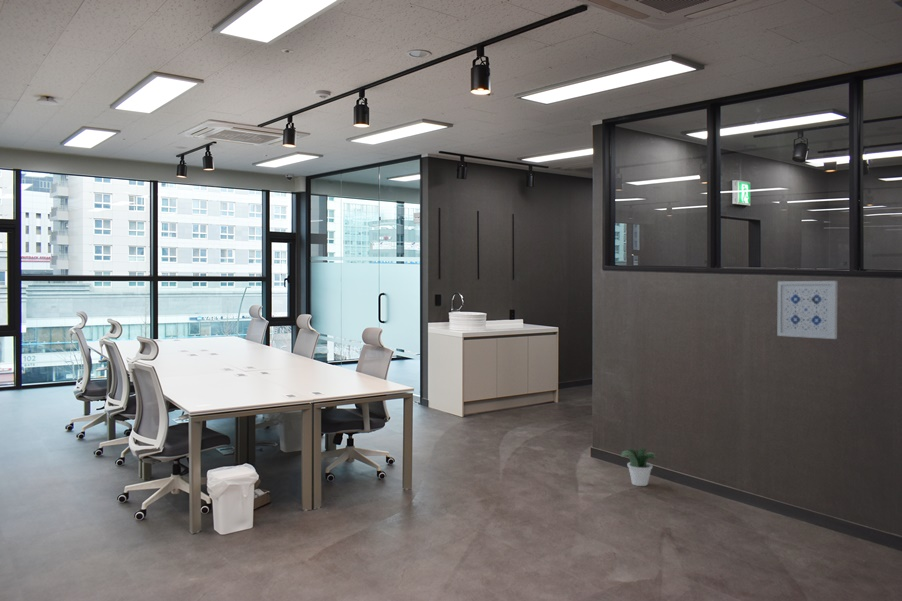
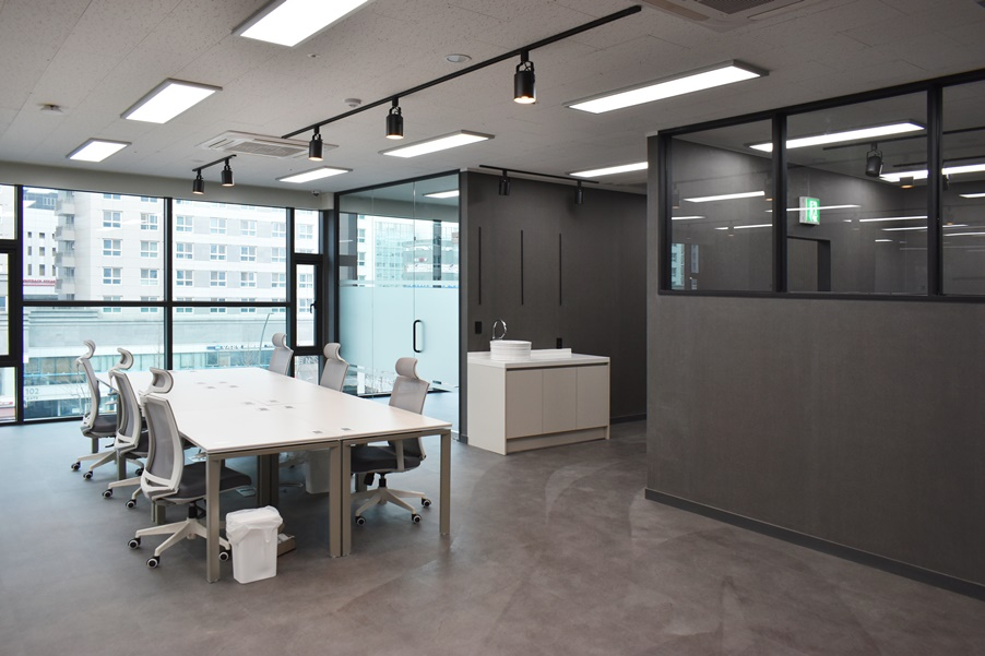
- potted plant (638, 467)
- wall art (806, 309)
